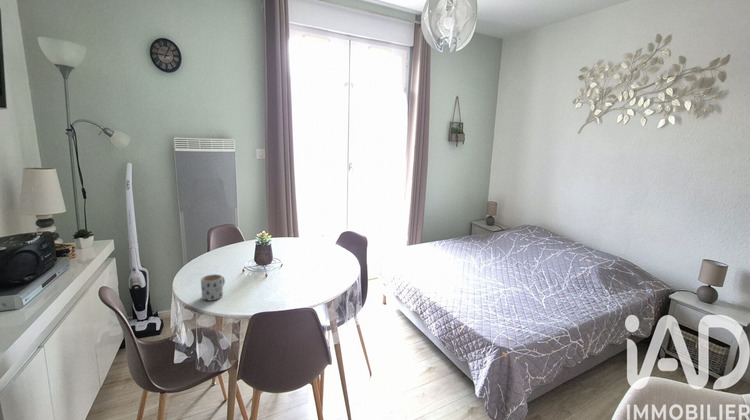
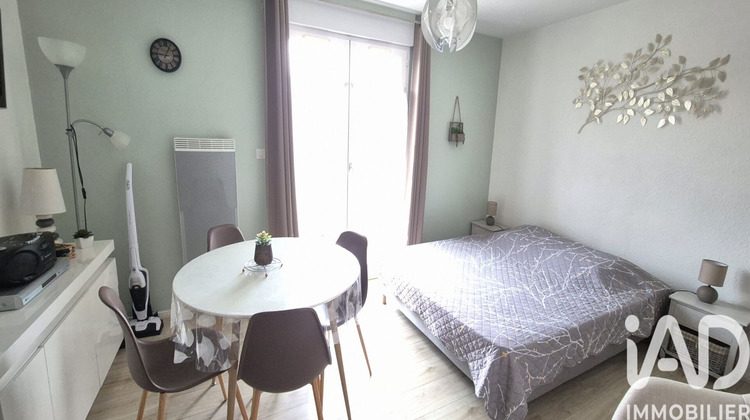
- mug (214, 285)
